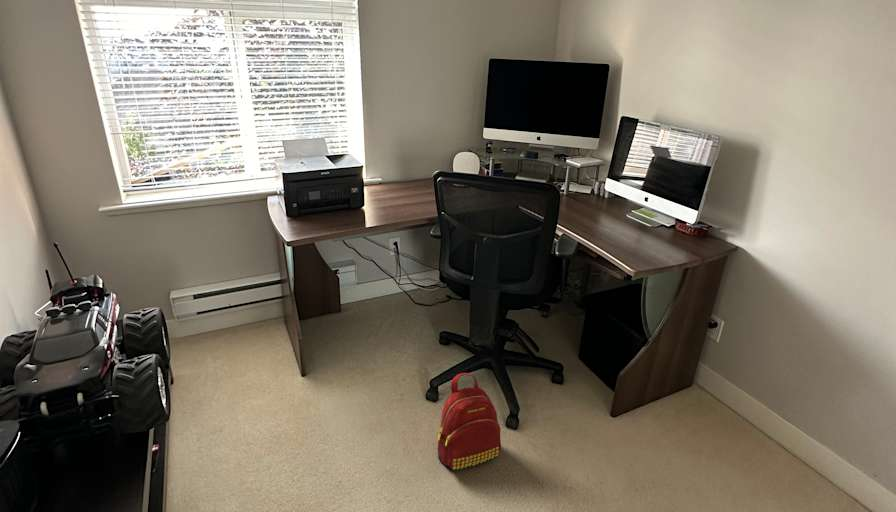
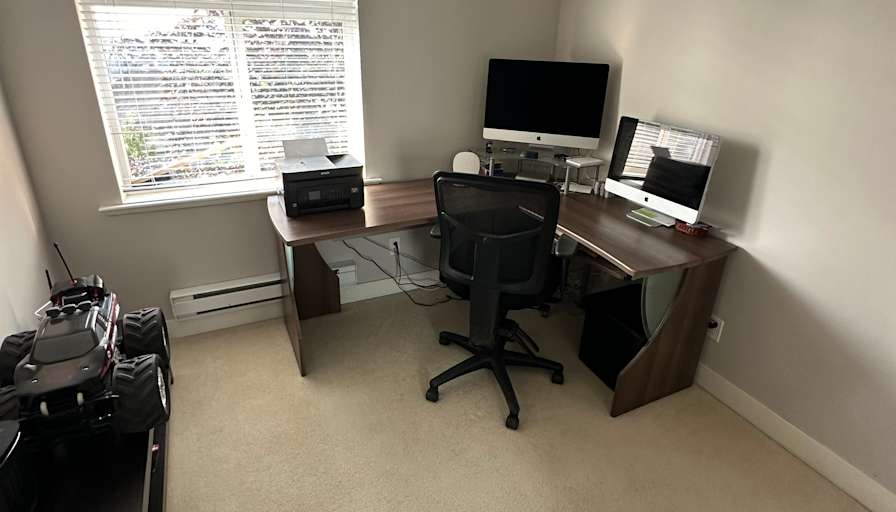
- backpack (468, 419)
